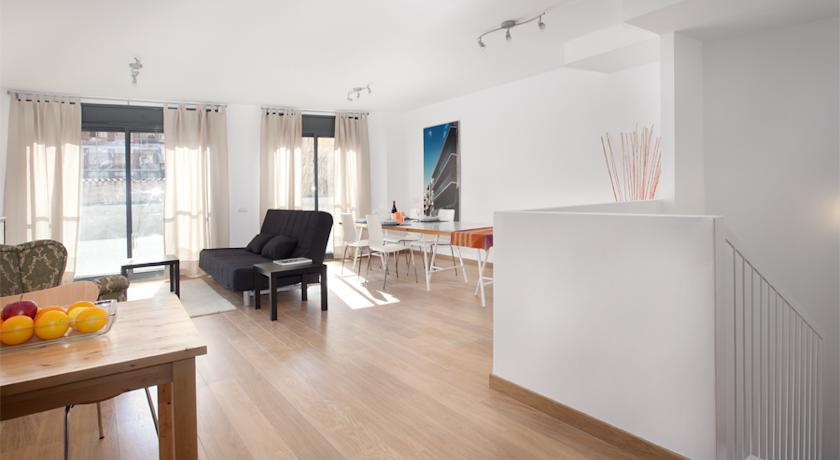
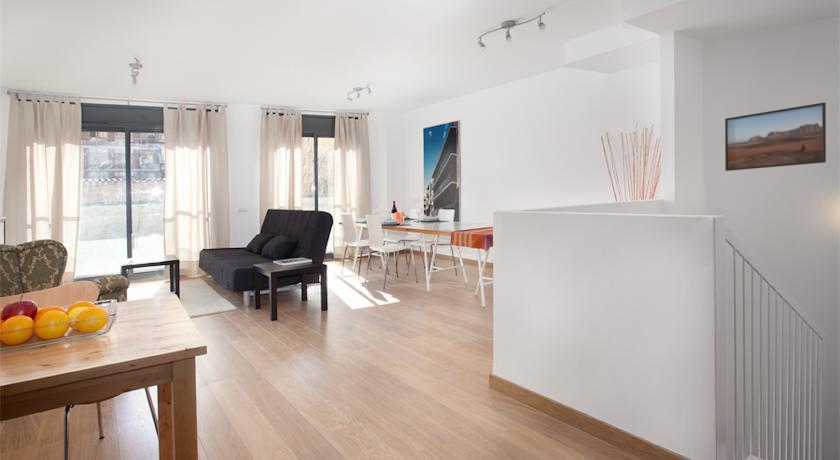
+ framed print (772, 139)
